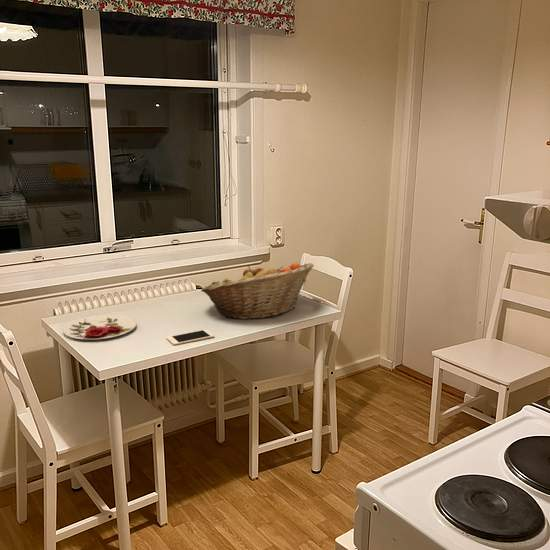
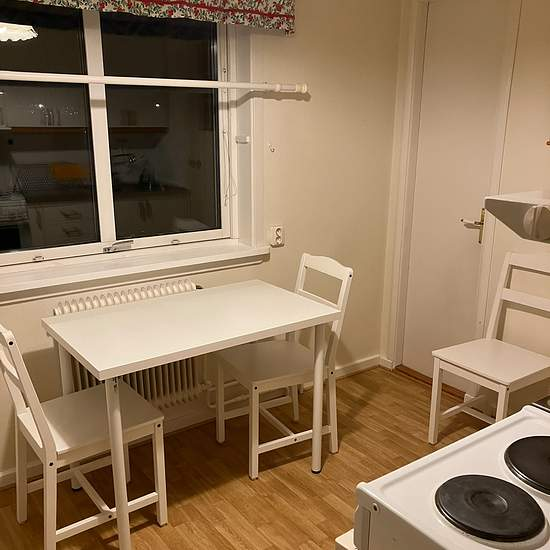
- fruit basket (259, 286)
- plate (100, 325)
- cell phone (190, 337)
